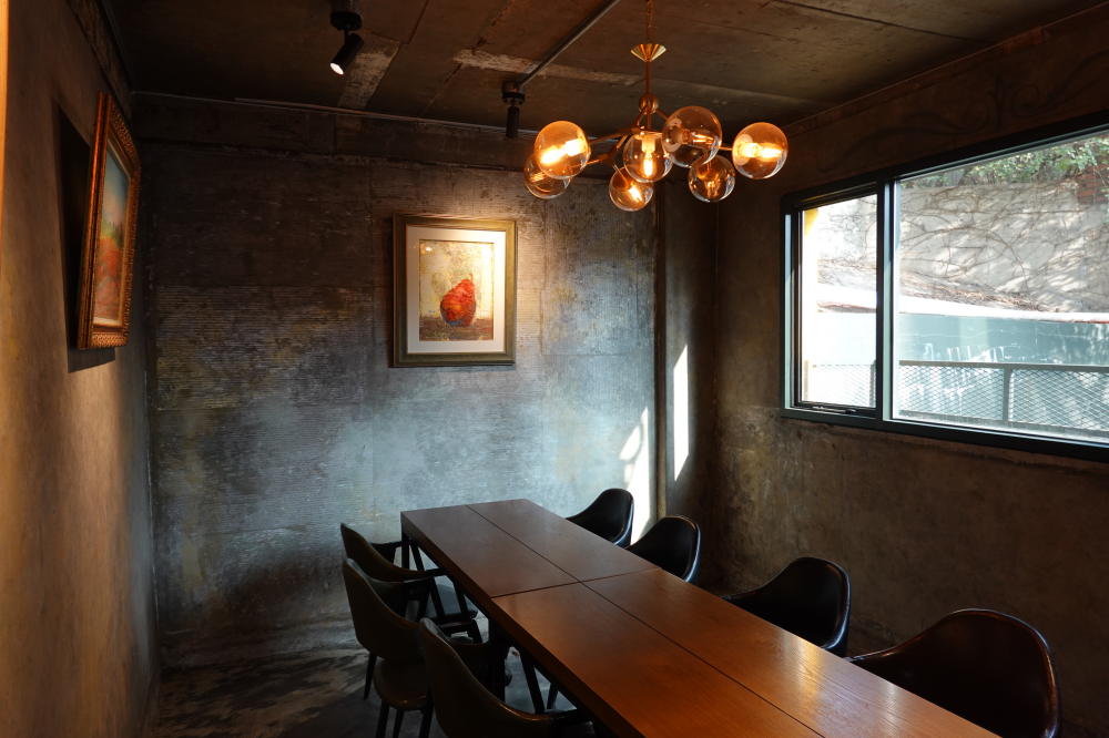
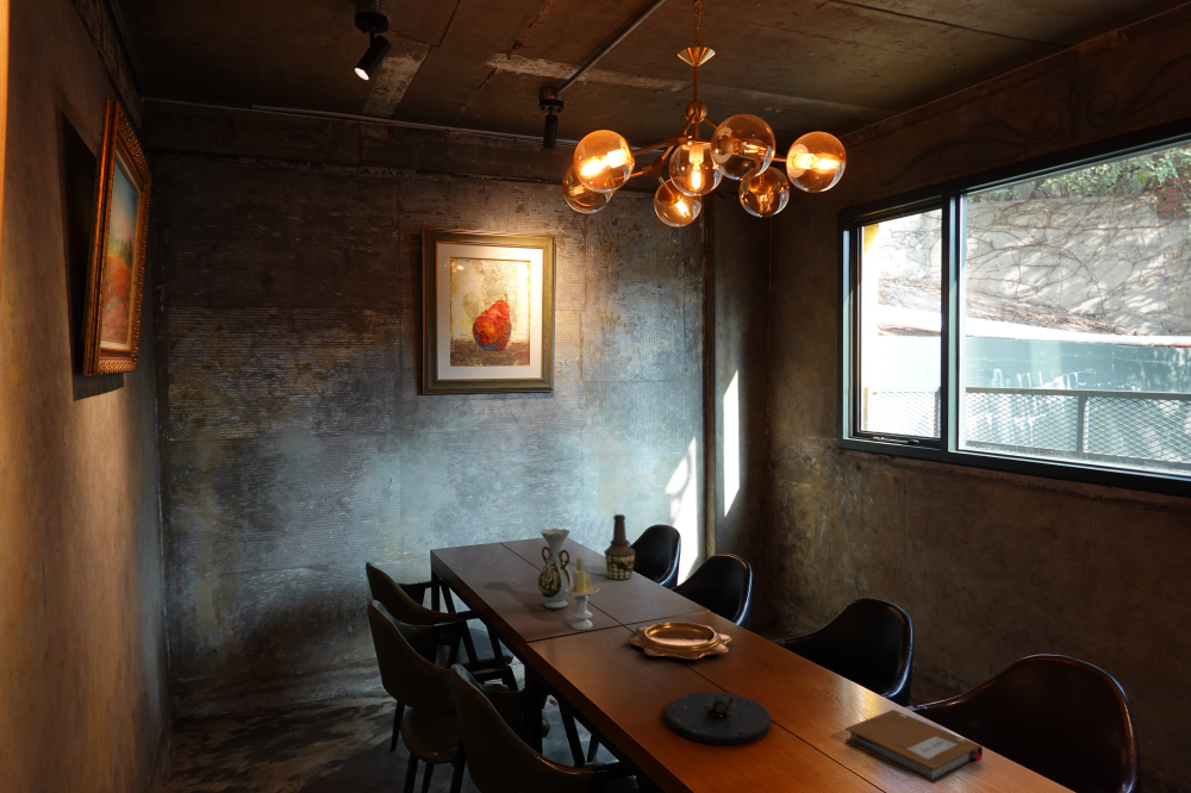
+ vase (555, 568)
+ notebook (915, 743)
+ decorative bowl (679, 638)
+ bottle (621, 545)
+ candle (581, 592)
+ plate (717, 708)
